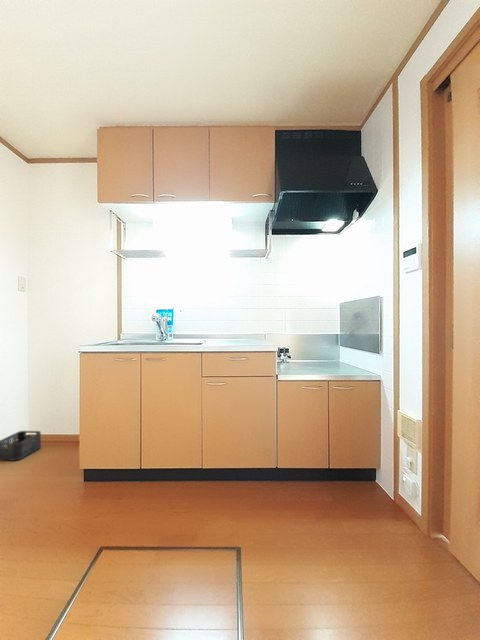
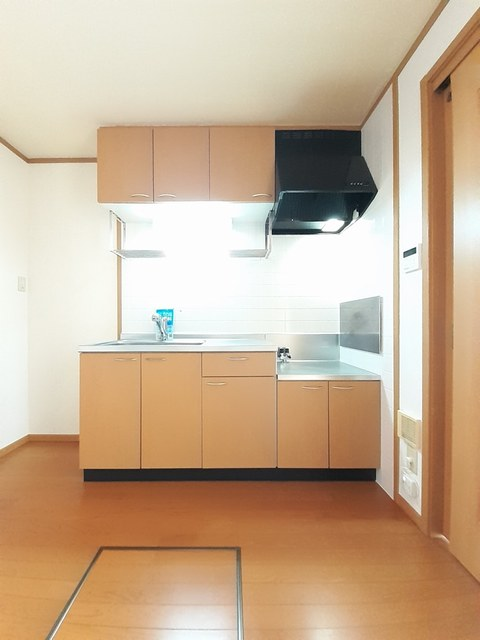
- storage bin (19, 445)
